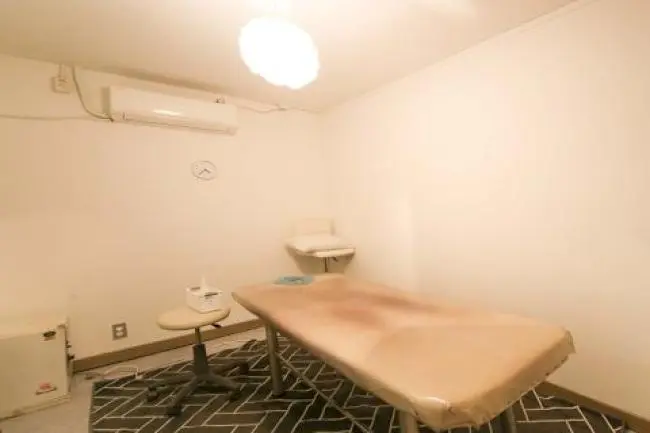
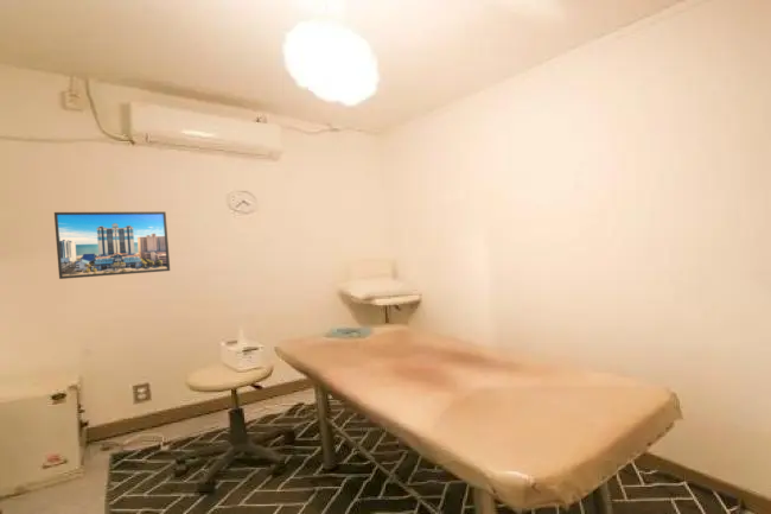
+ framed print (115, 243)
